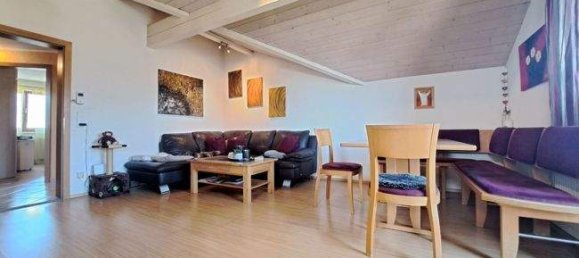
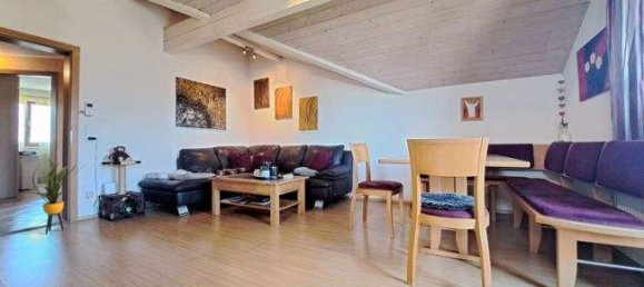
+ house plant (56, 194)
